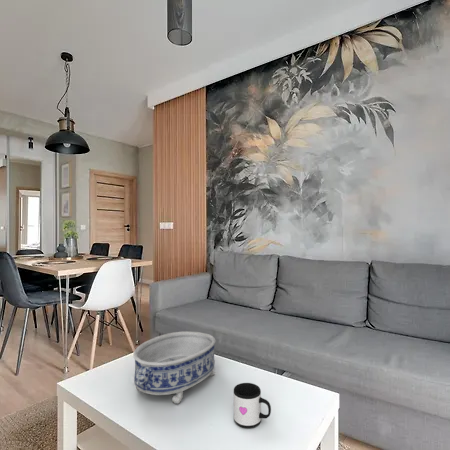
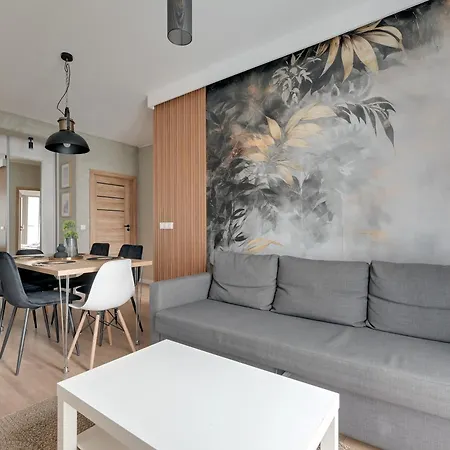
- mug (252, 405)
- decorative bowl (176, 362)
